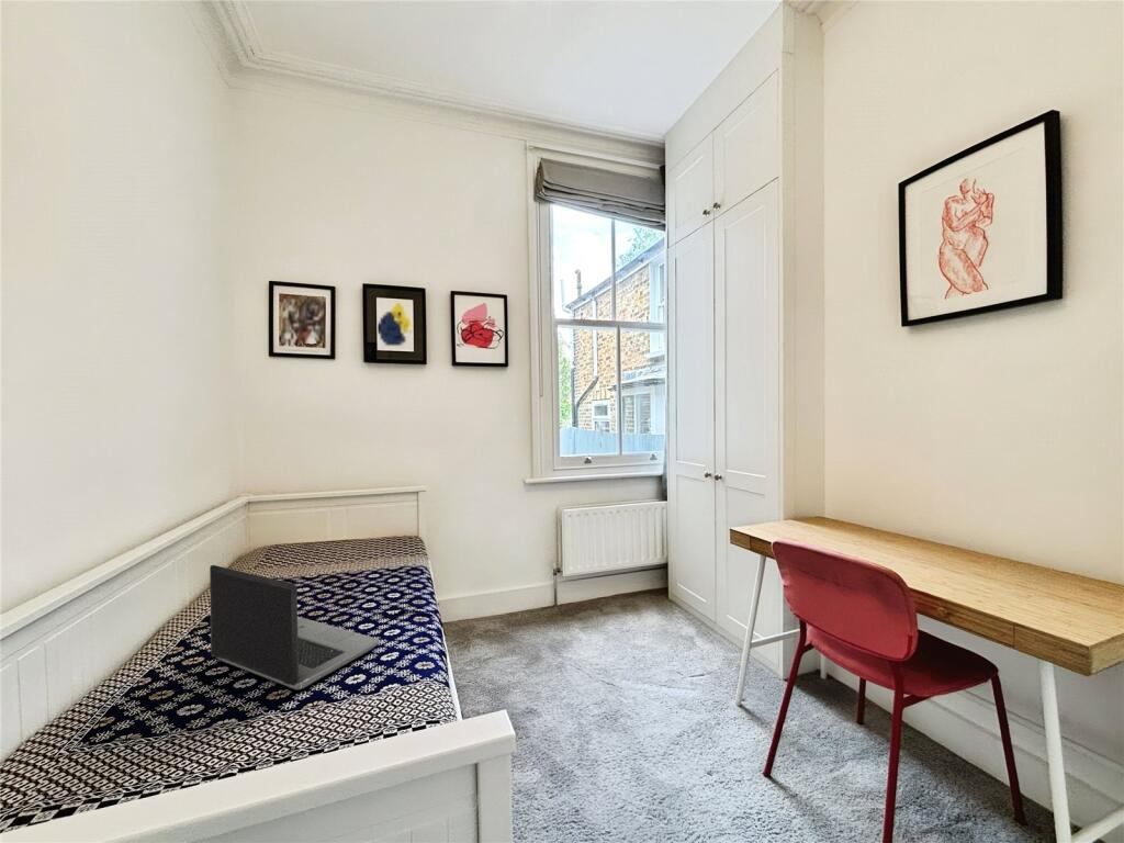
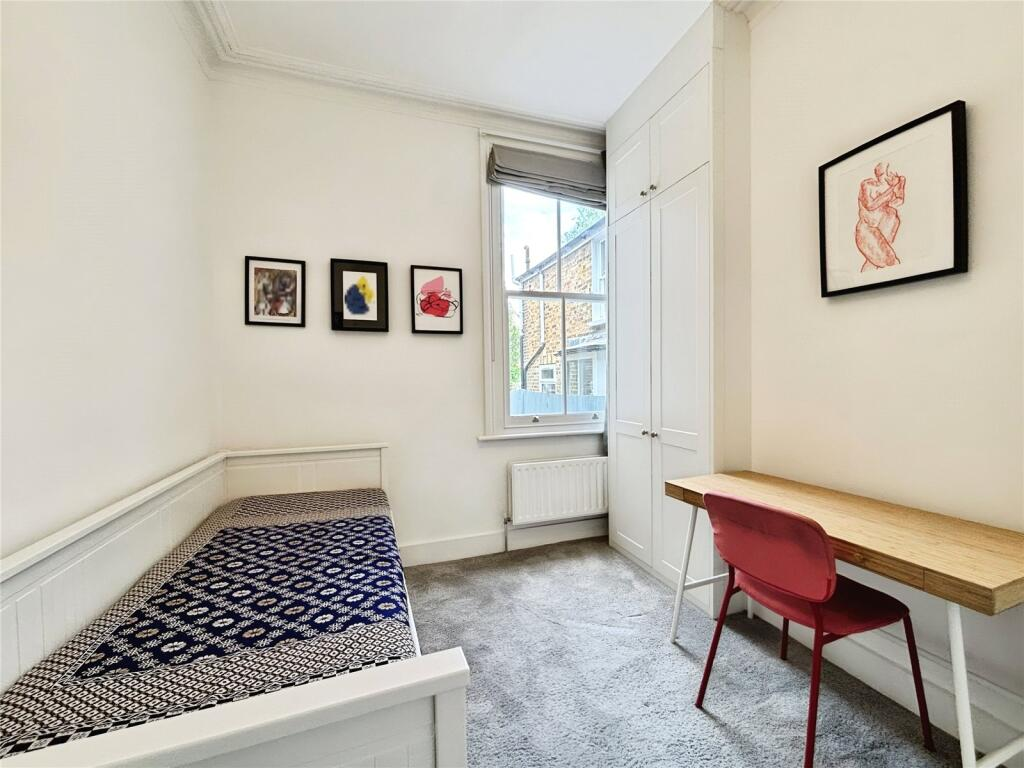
- laptop computer (296, 607)
